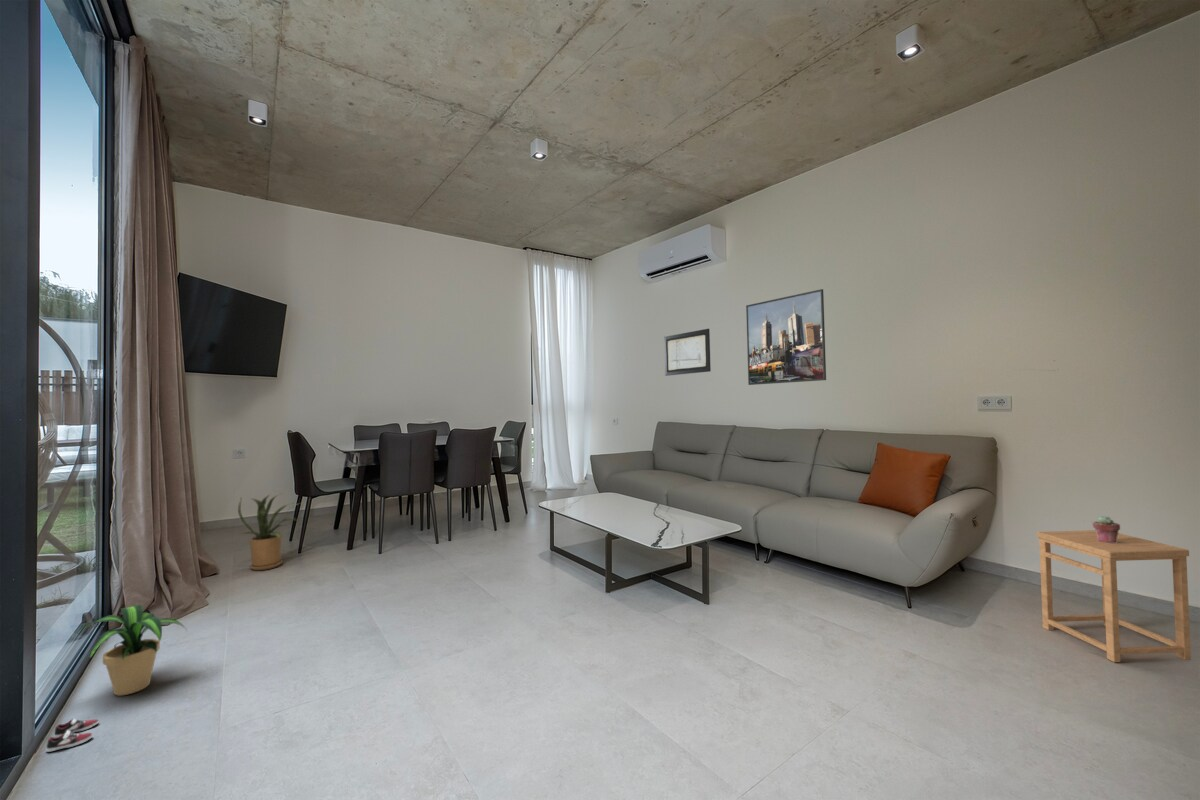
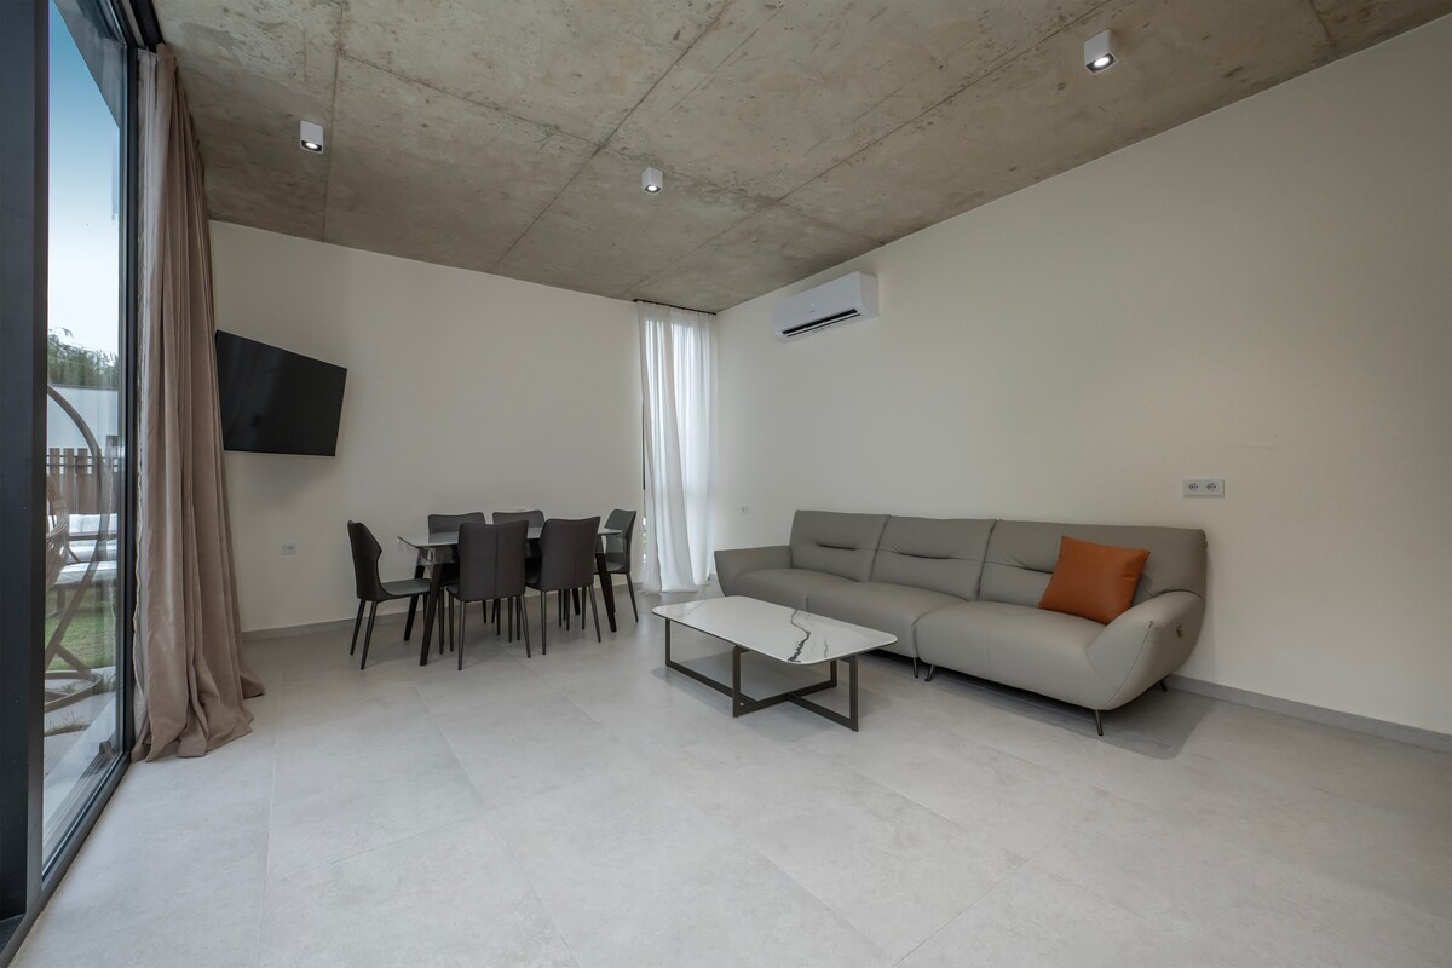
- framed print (783, 340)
- potted succulent (1106, 528)
- side table (1109, 591)
- sneaker (73, 730)
- wall art (686, 353)
- potted plant (131, 649)
- house plant (271, 528)
